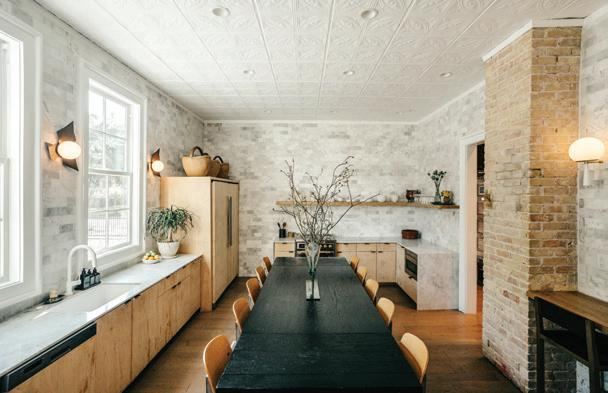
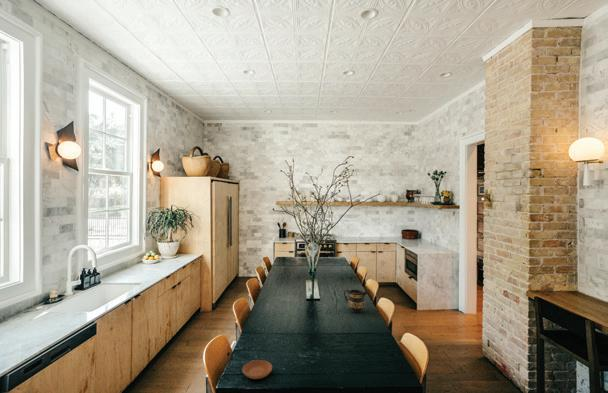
+ pitcher (356, 300)
+ saucer (257, 370)
